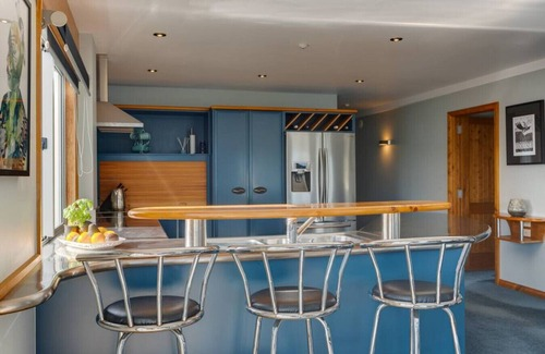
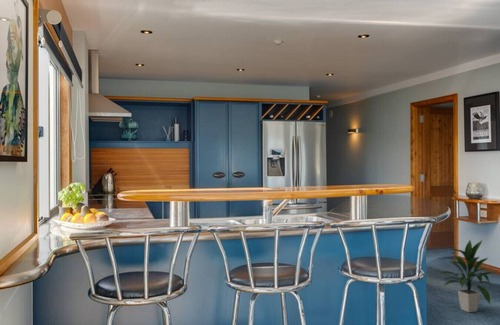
+ indoor plant (469, 275)
